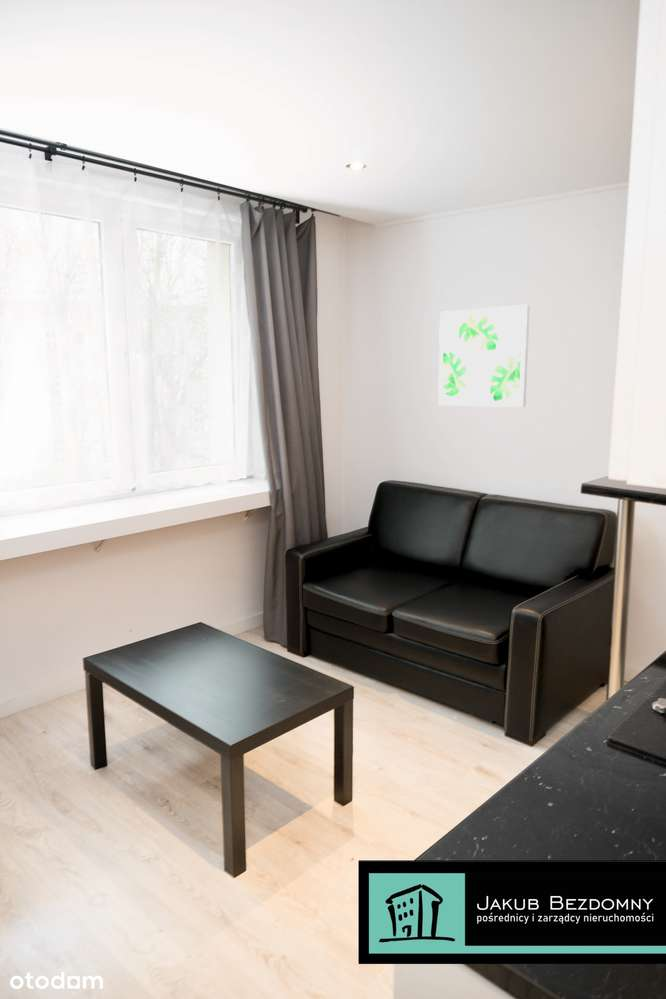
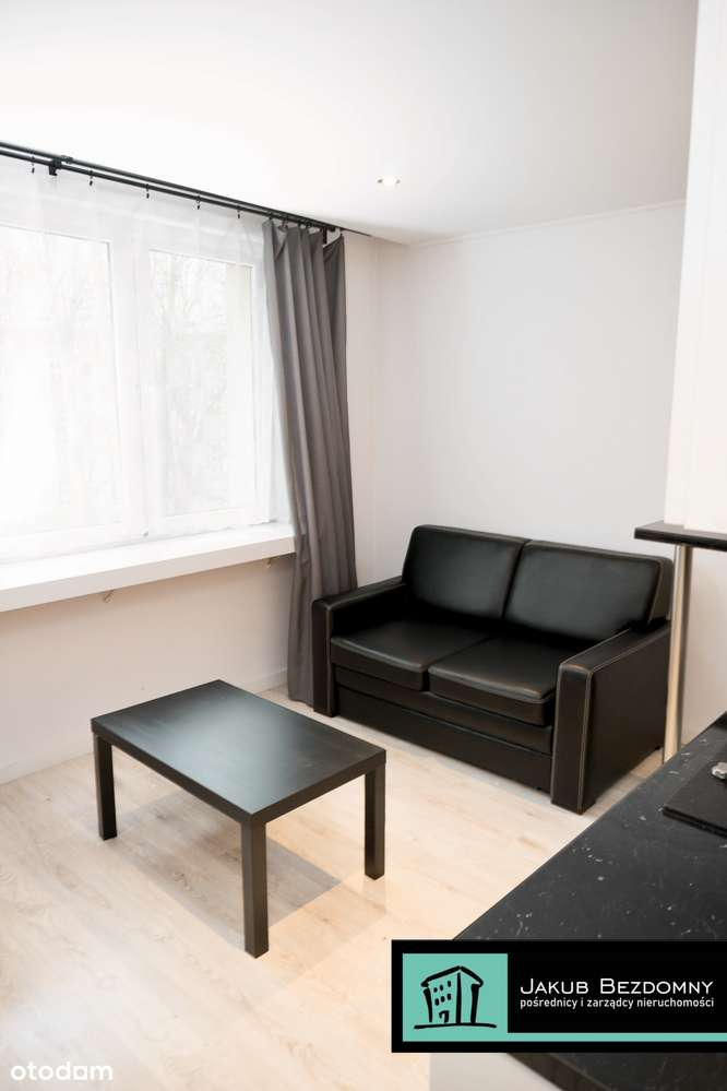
- wall art (481, 357)
